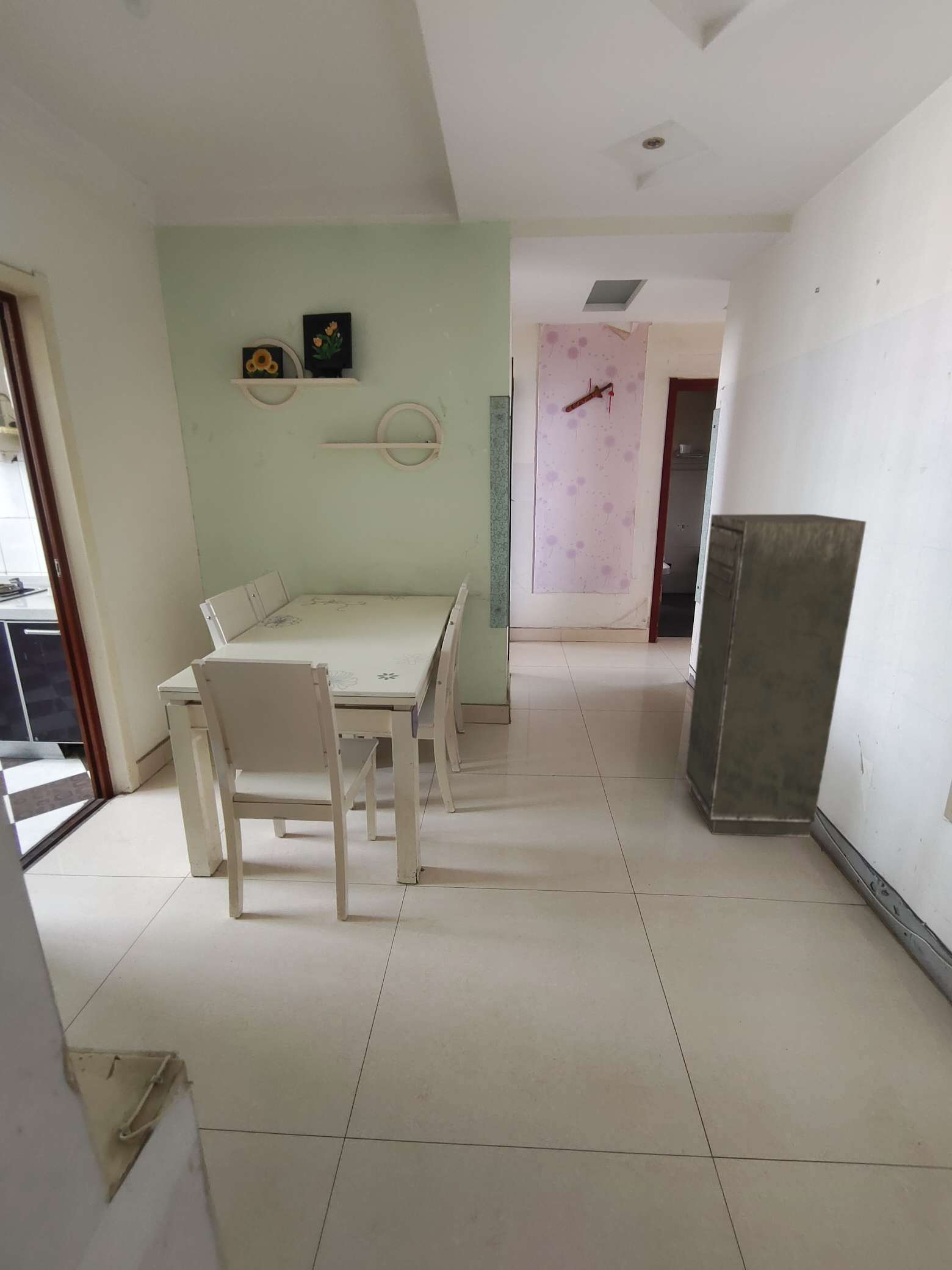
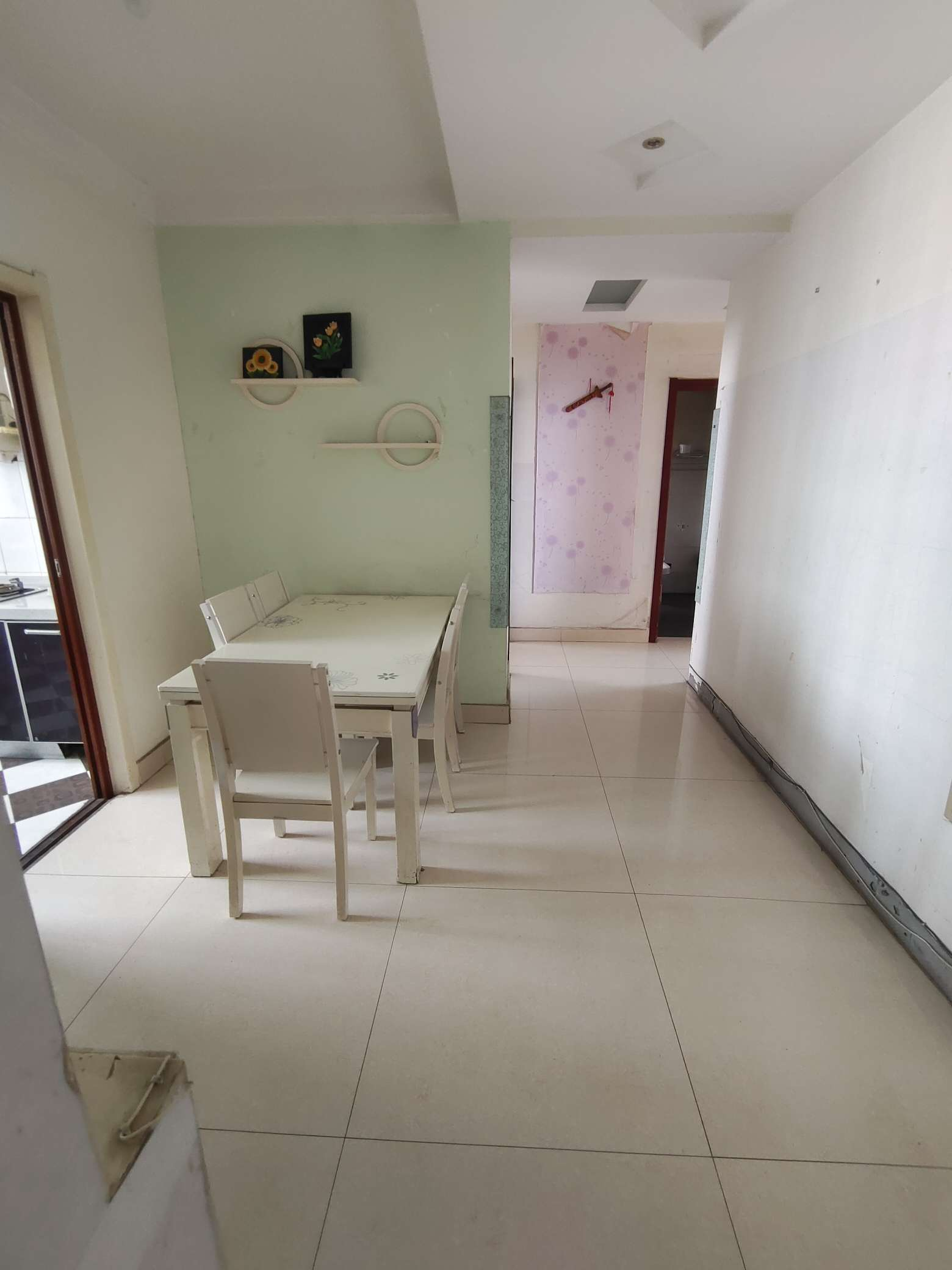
- storage cabinet (759, 676)
